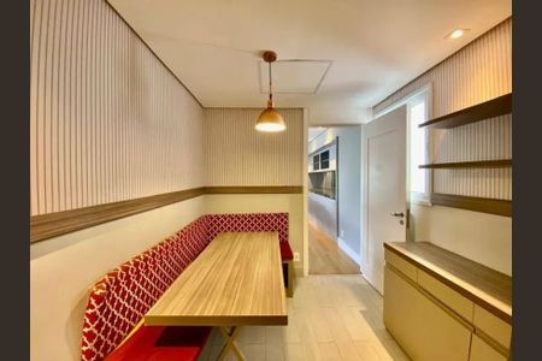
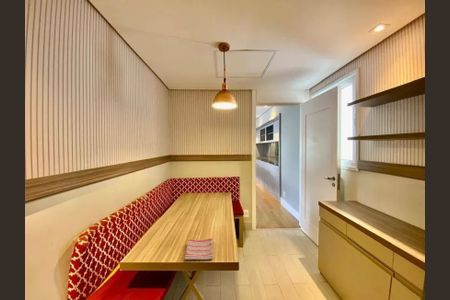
+ dish towel (199, 248)
